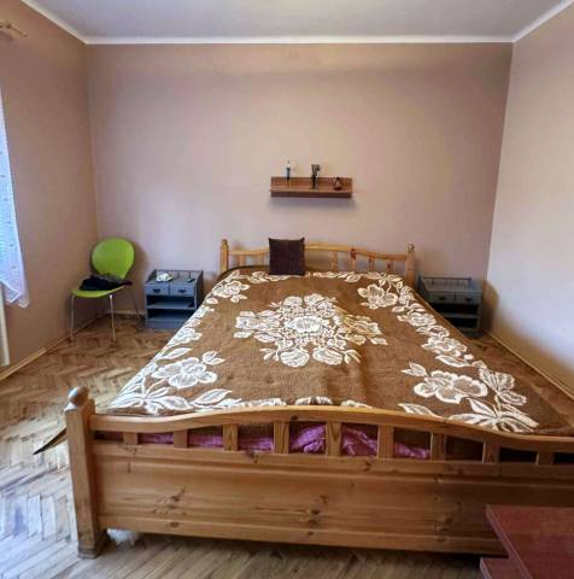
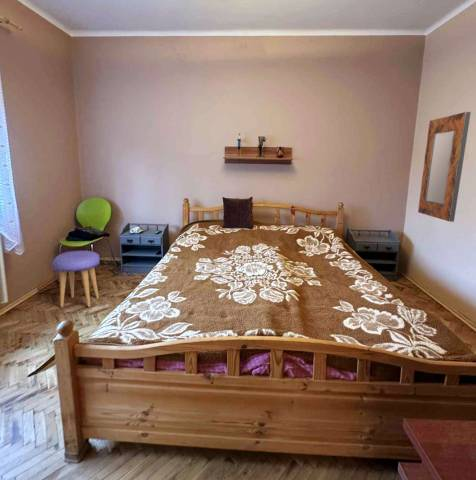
+ stool (82, 278)
+ home mirror (440, 168)
